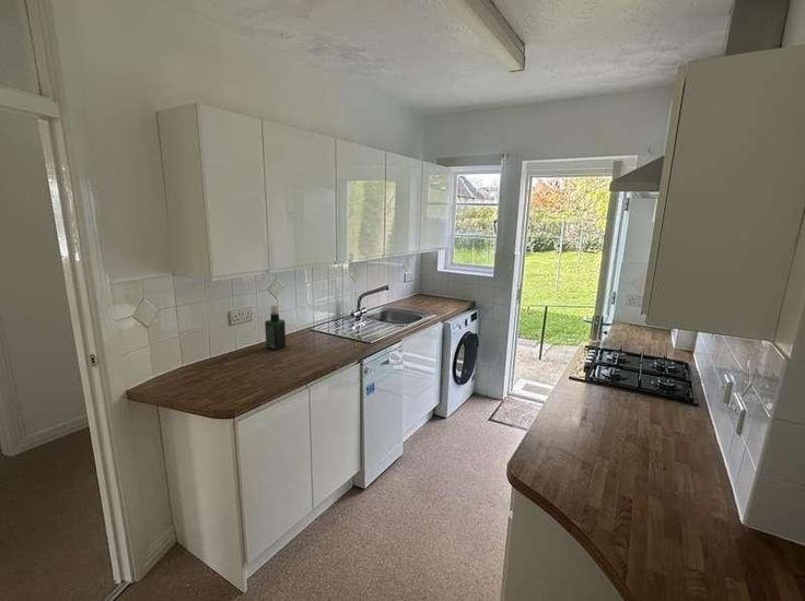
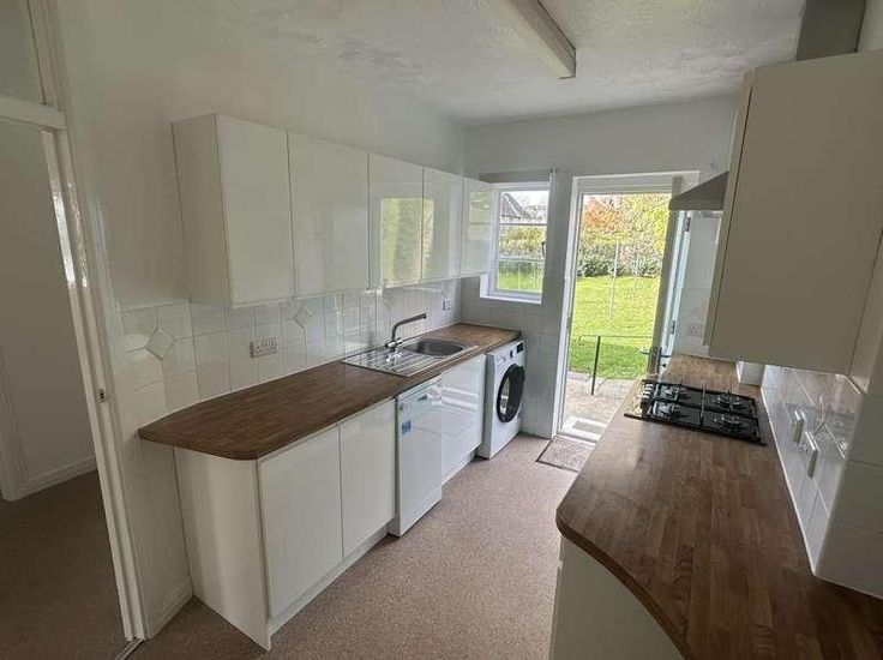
- spray bottle (275, 327)
